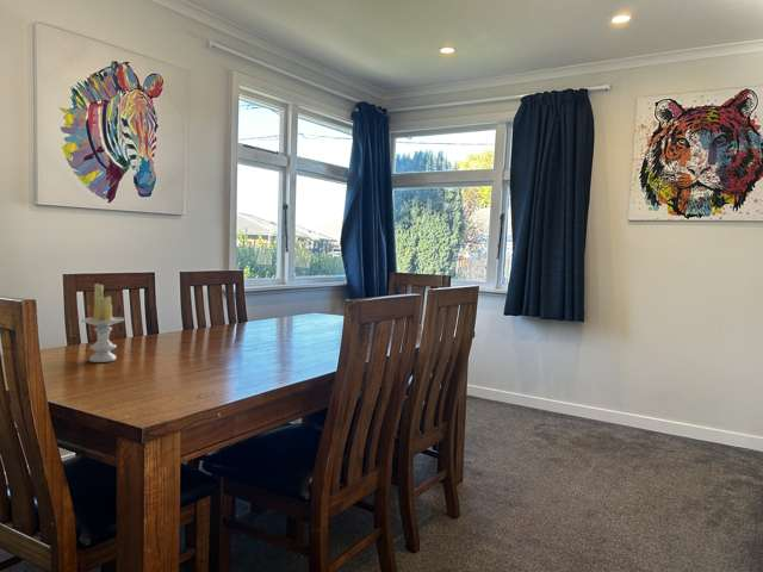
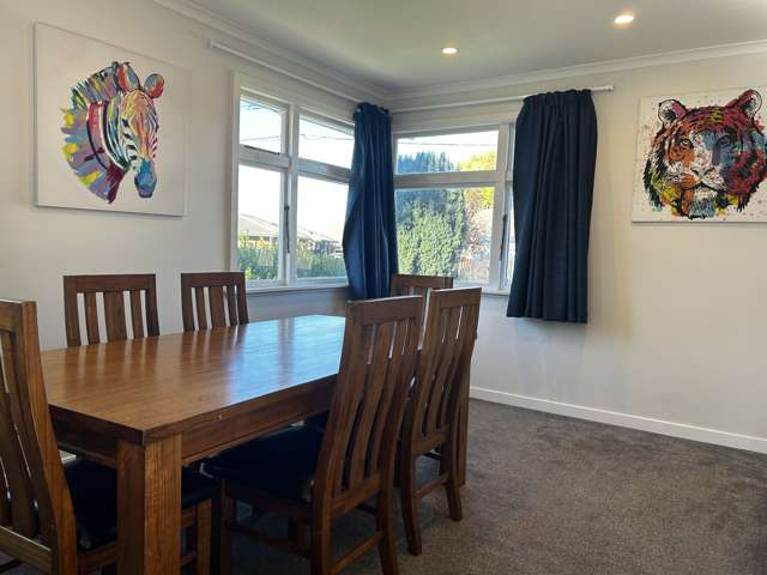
- candle (103, 322)
